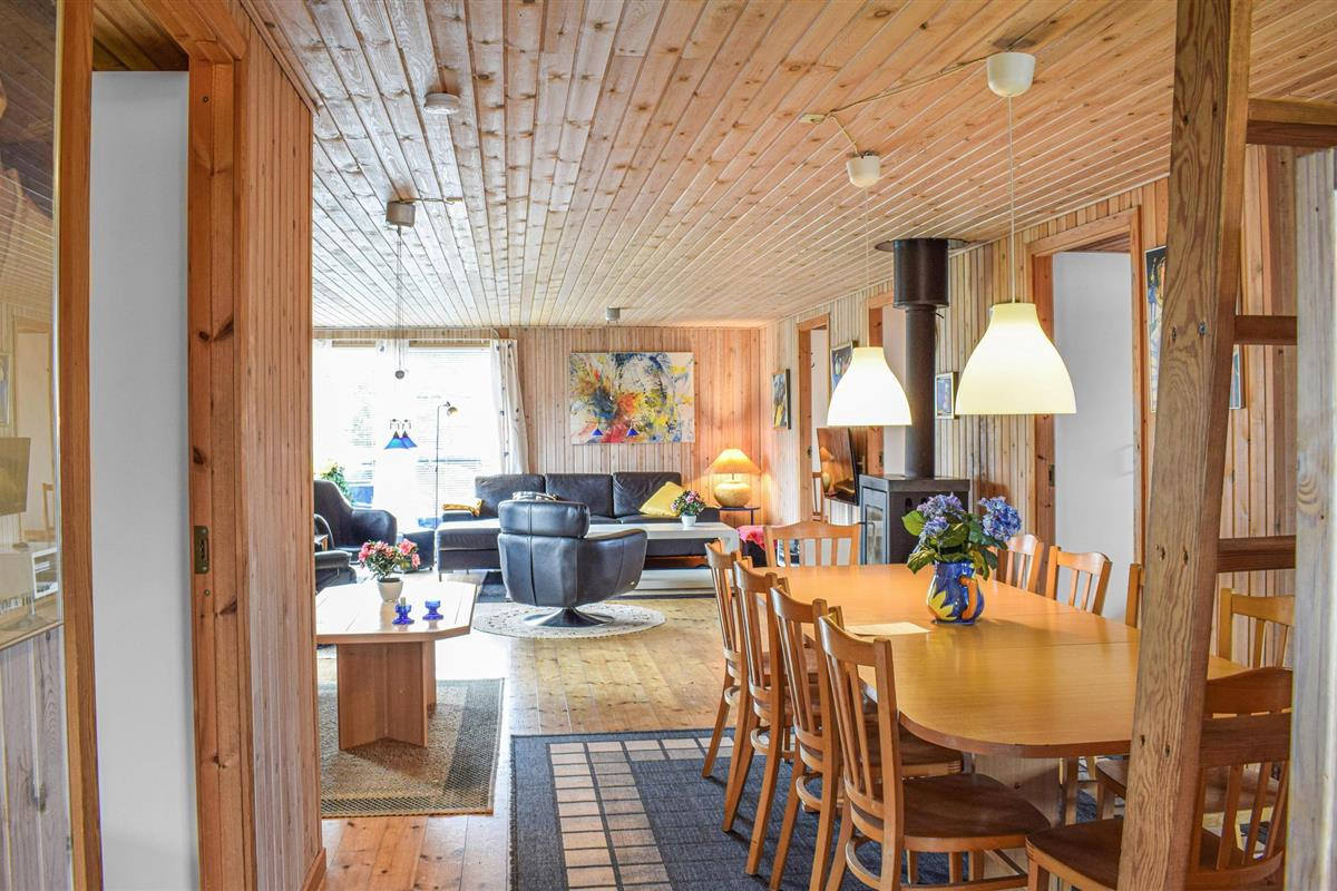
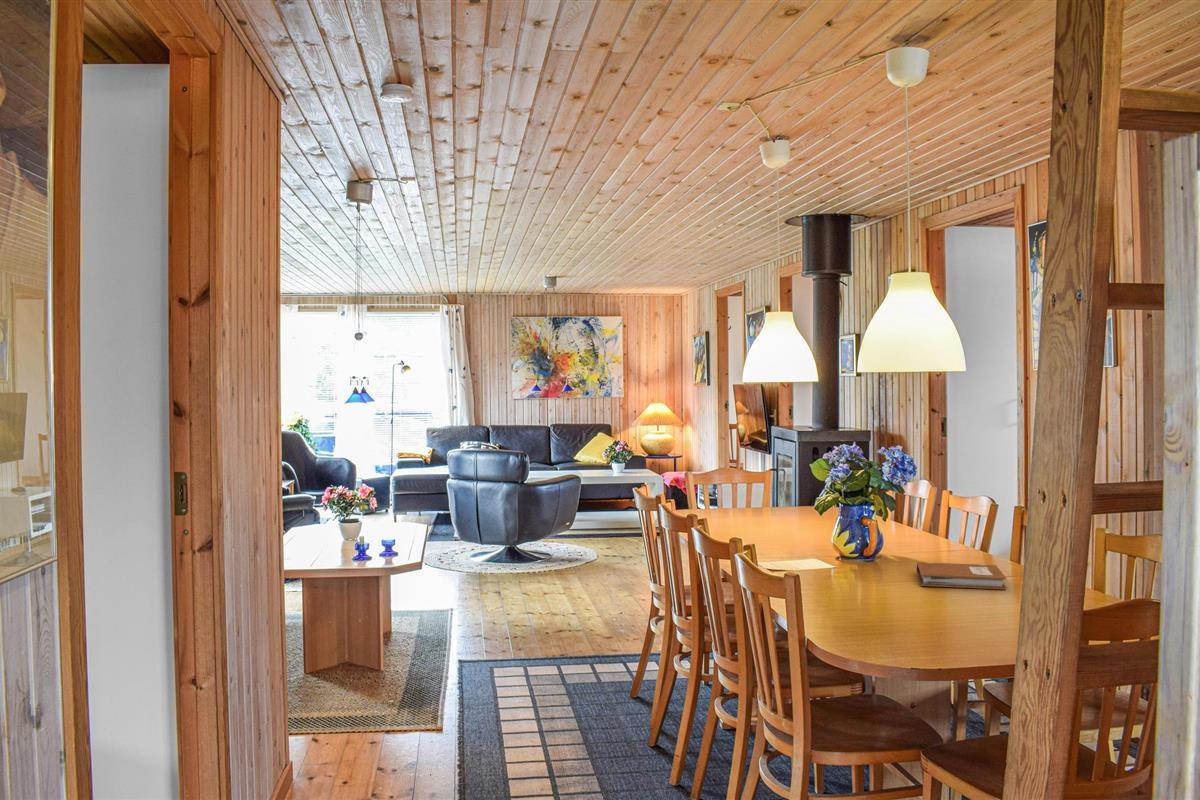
+ notebook (961, 574)
